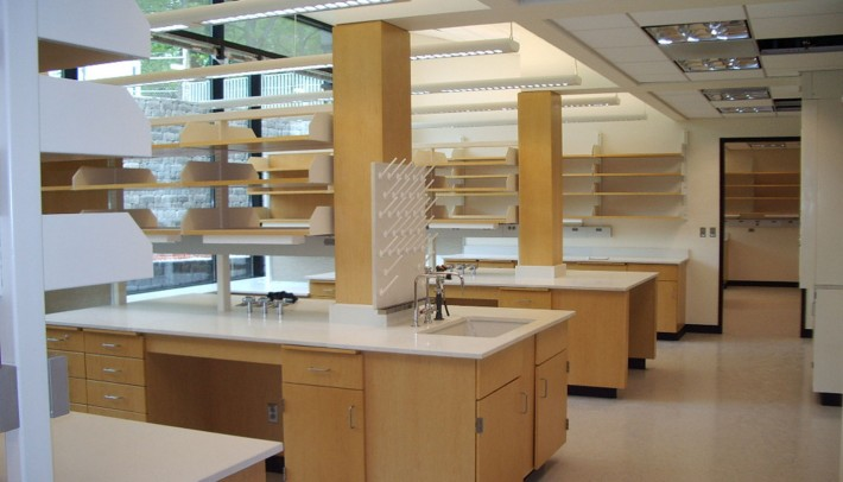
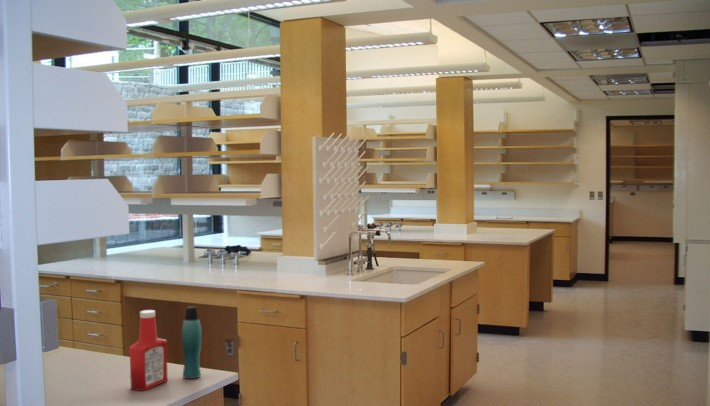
+ soap bottle (148, 347)
+ bottle (191, 341)
